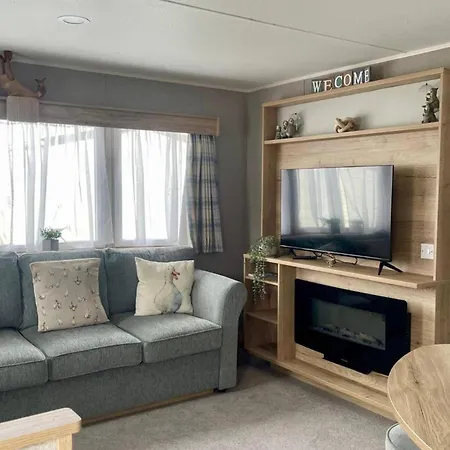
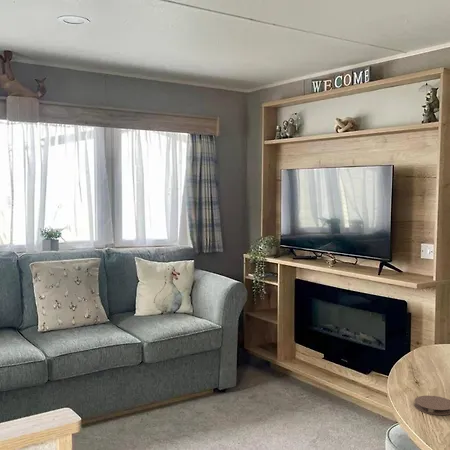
+ coaster (434, 404)
